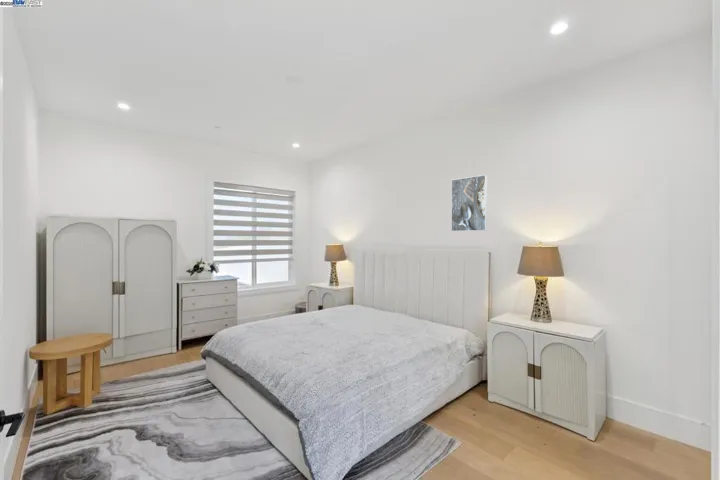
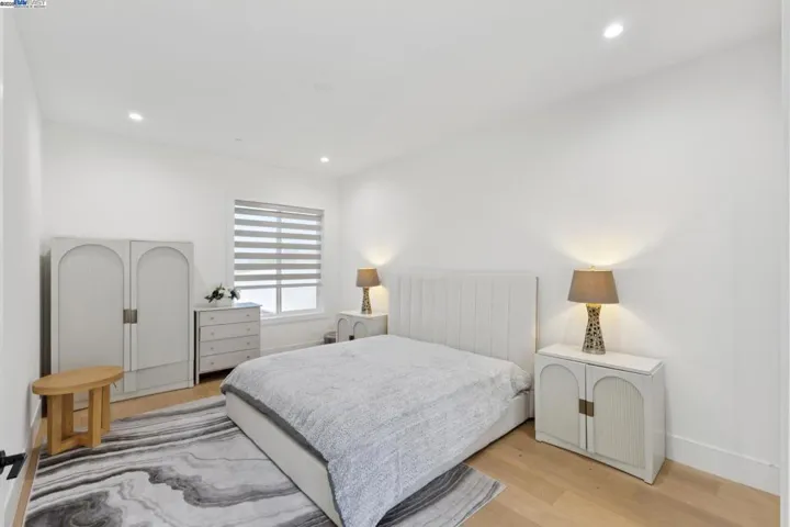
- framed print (468, 204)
